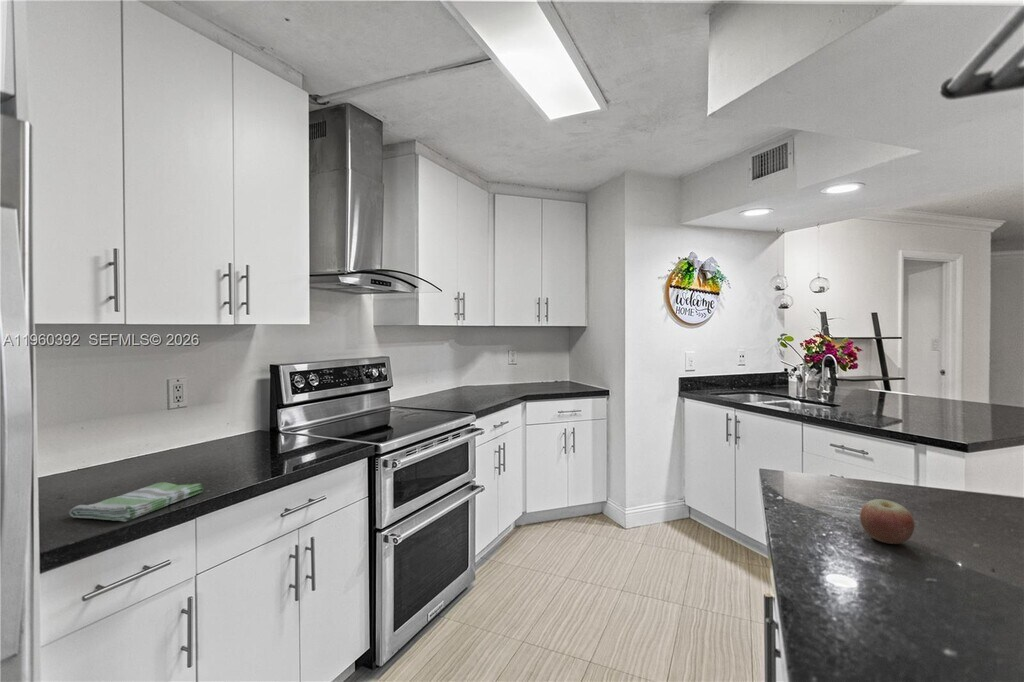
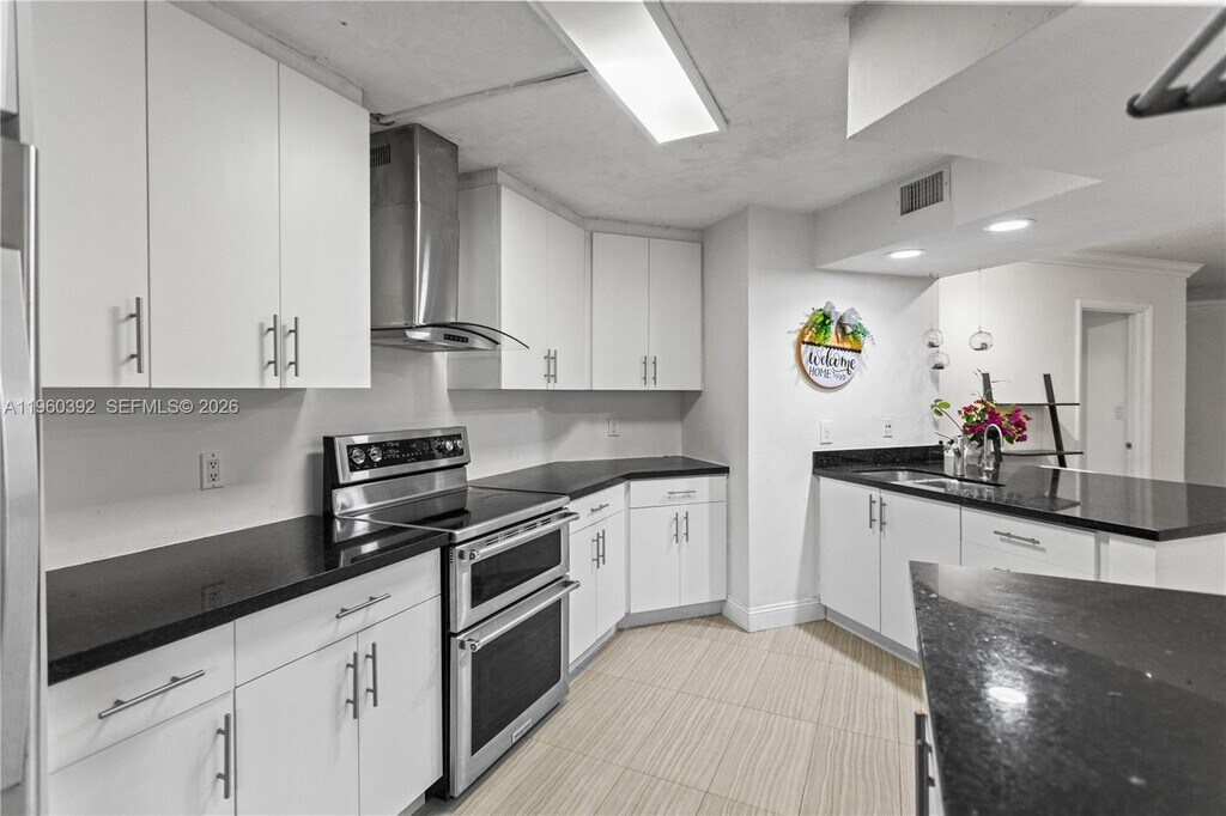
- apple (886, 521)
- dish towel (141, 497)
